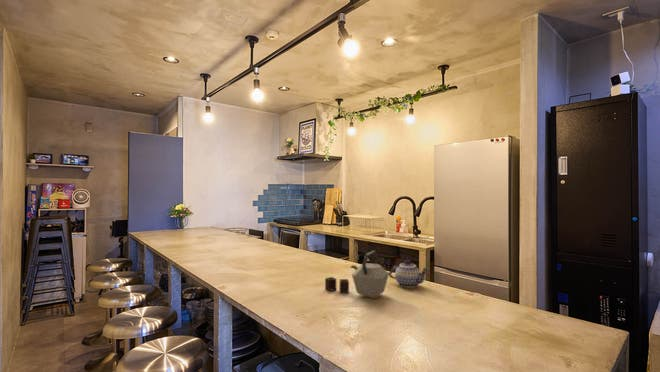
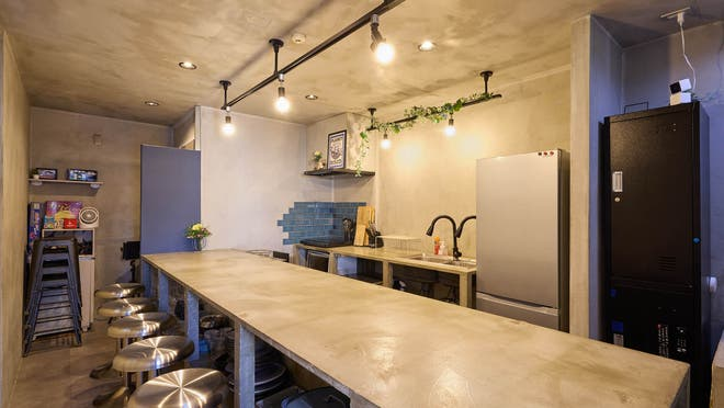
- kettle (354, 272)
- teapot (408, 272)
